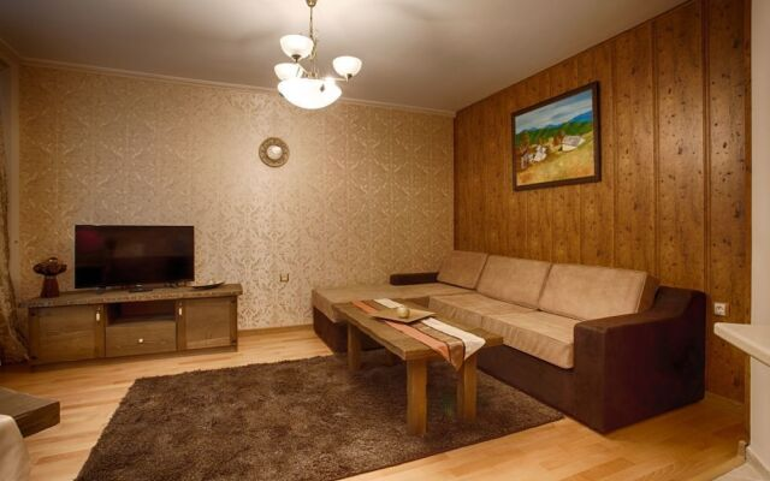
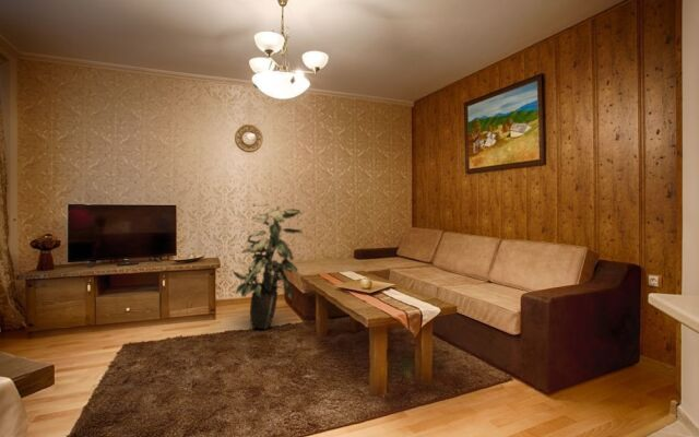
+ indoor plant (268, 264)
